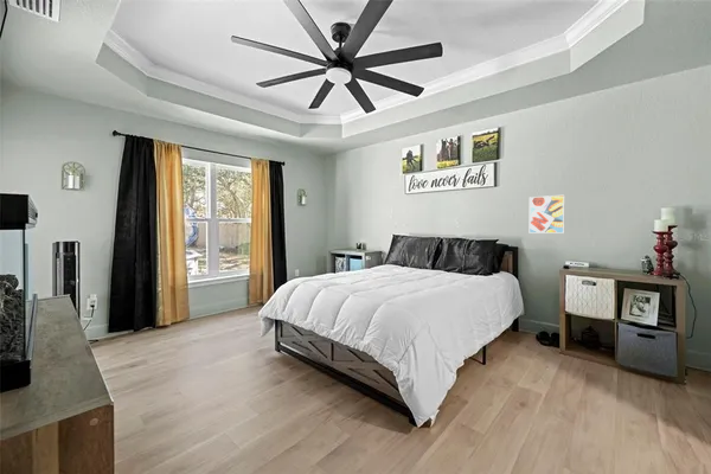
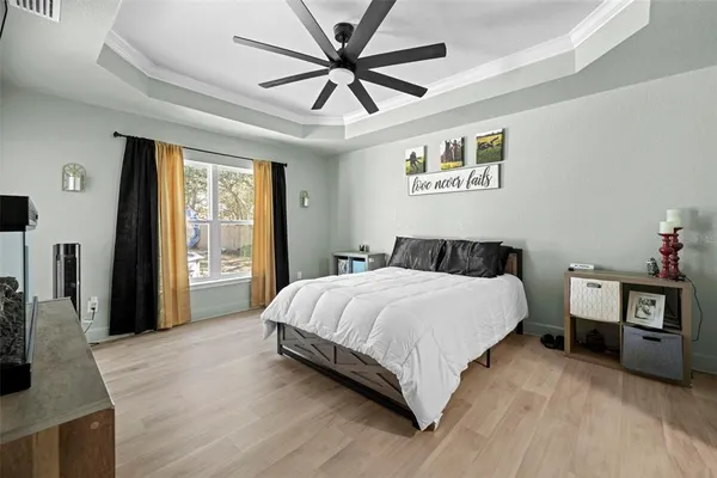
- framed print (546, 214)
